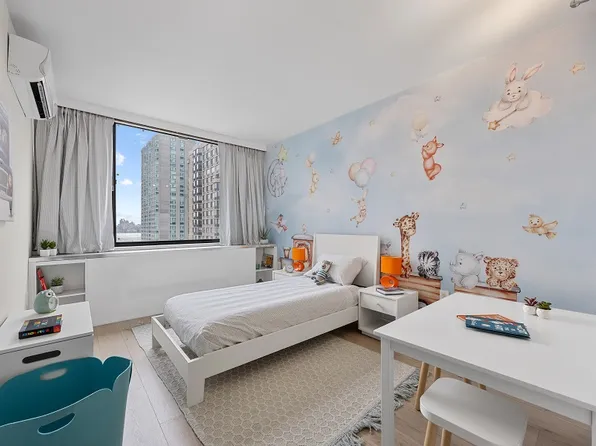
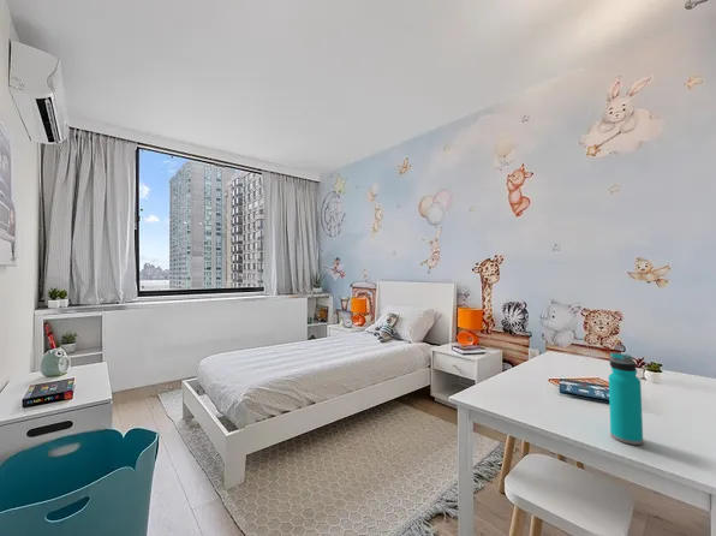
+ water bottle (625, 395)
